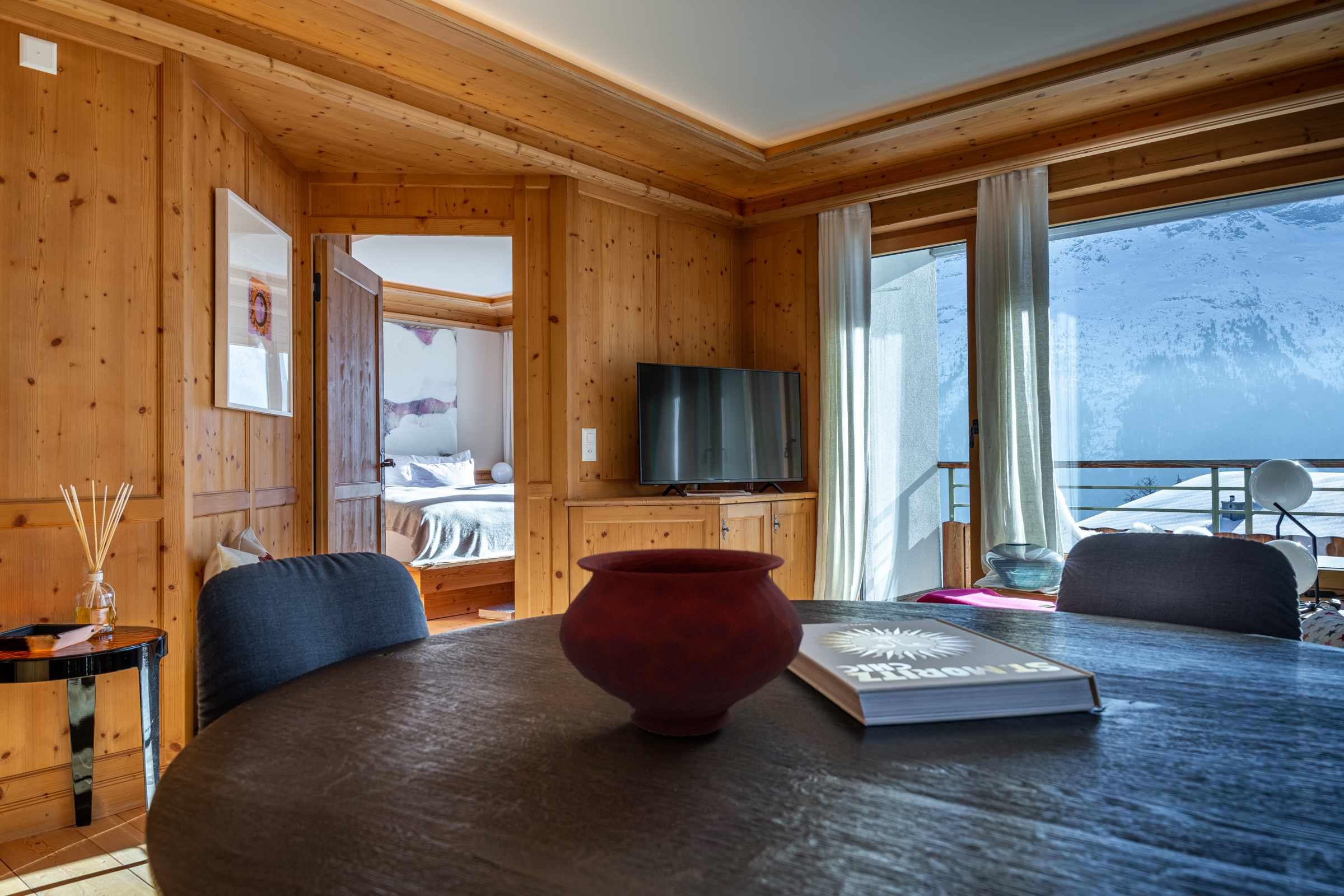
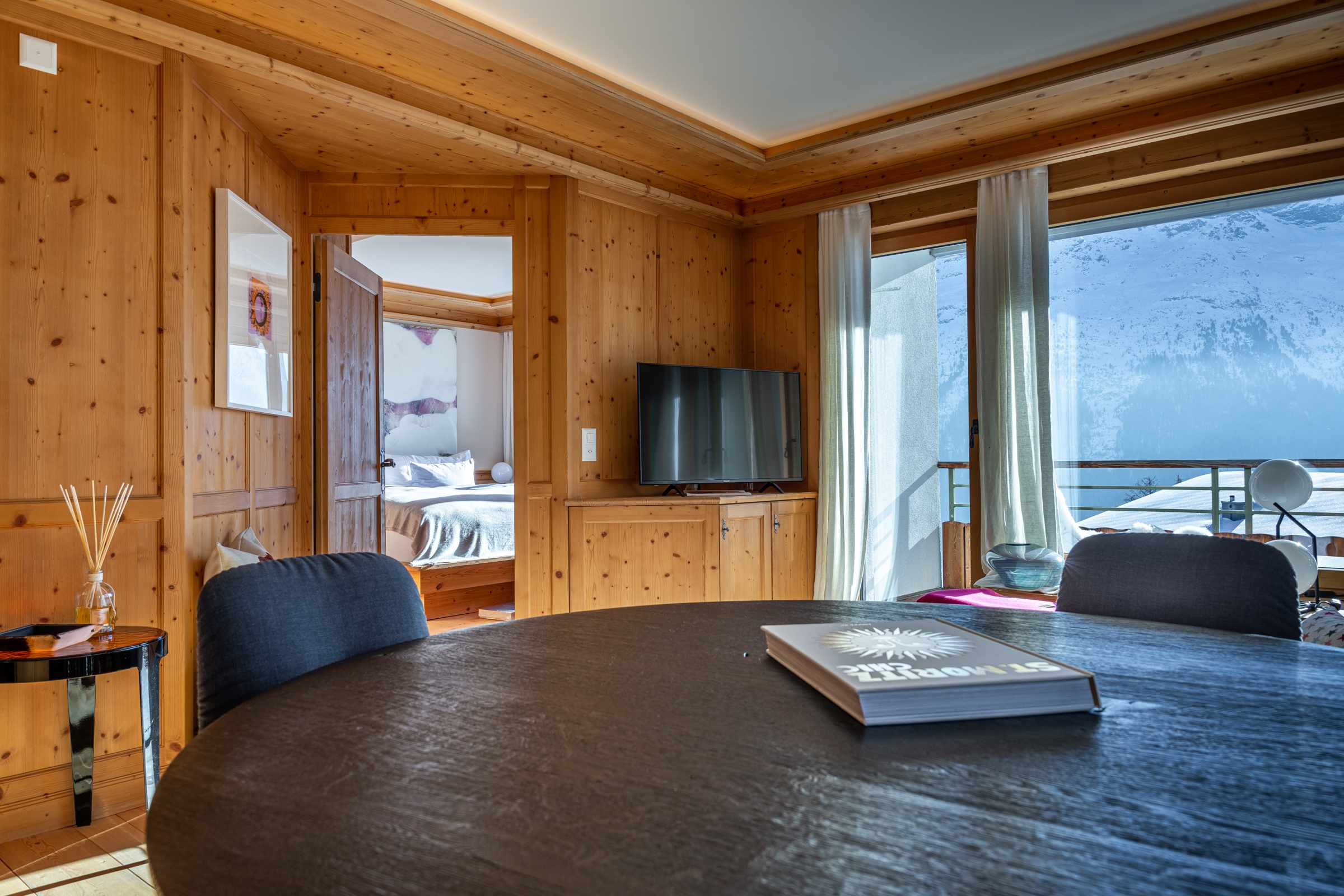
- bowl (681, 641)
